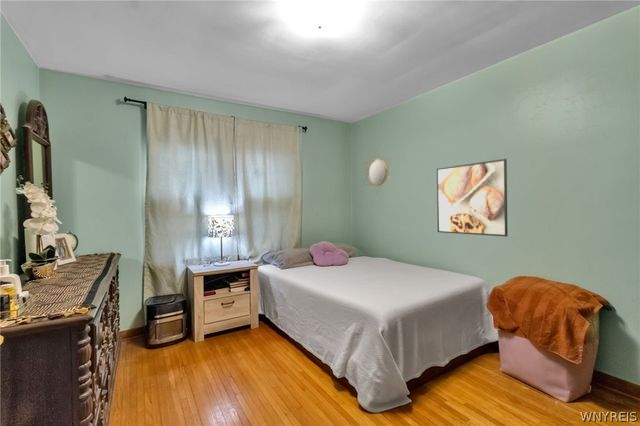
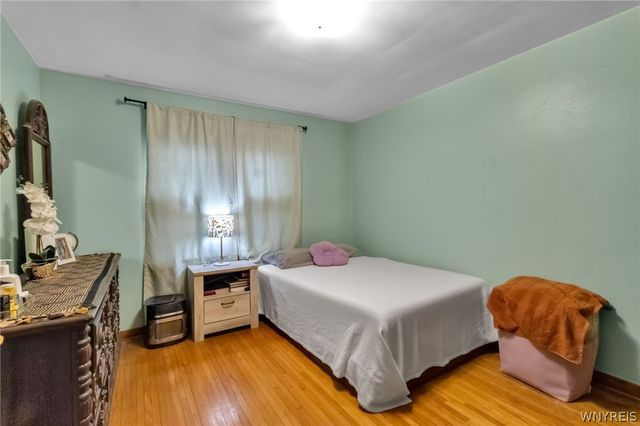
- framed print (468, 199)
- home mirror (376, 172)
